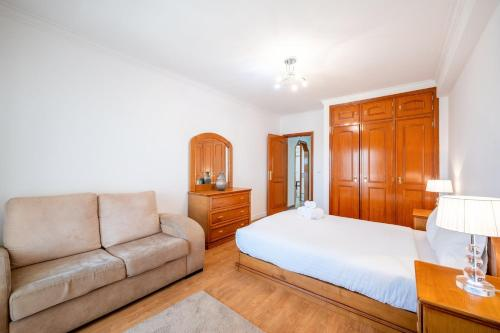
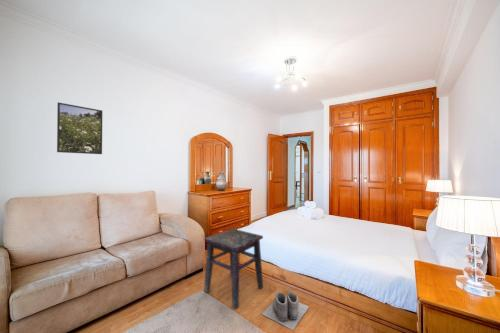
+ boots (286, 300)
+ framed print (81, 130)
+ side table (234, 263)
